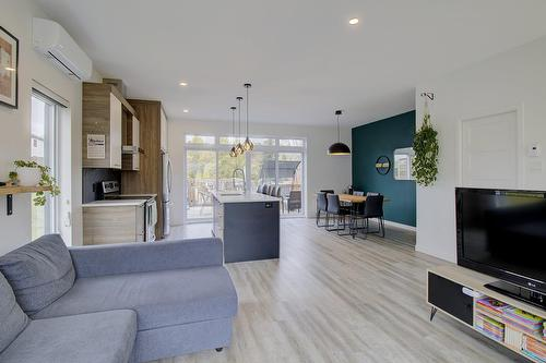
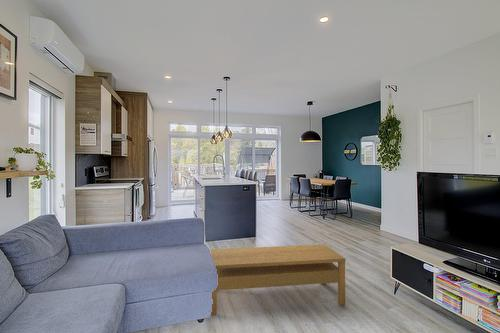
+ coffee table (274, 275)
